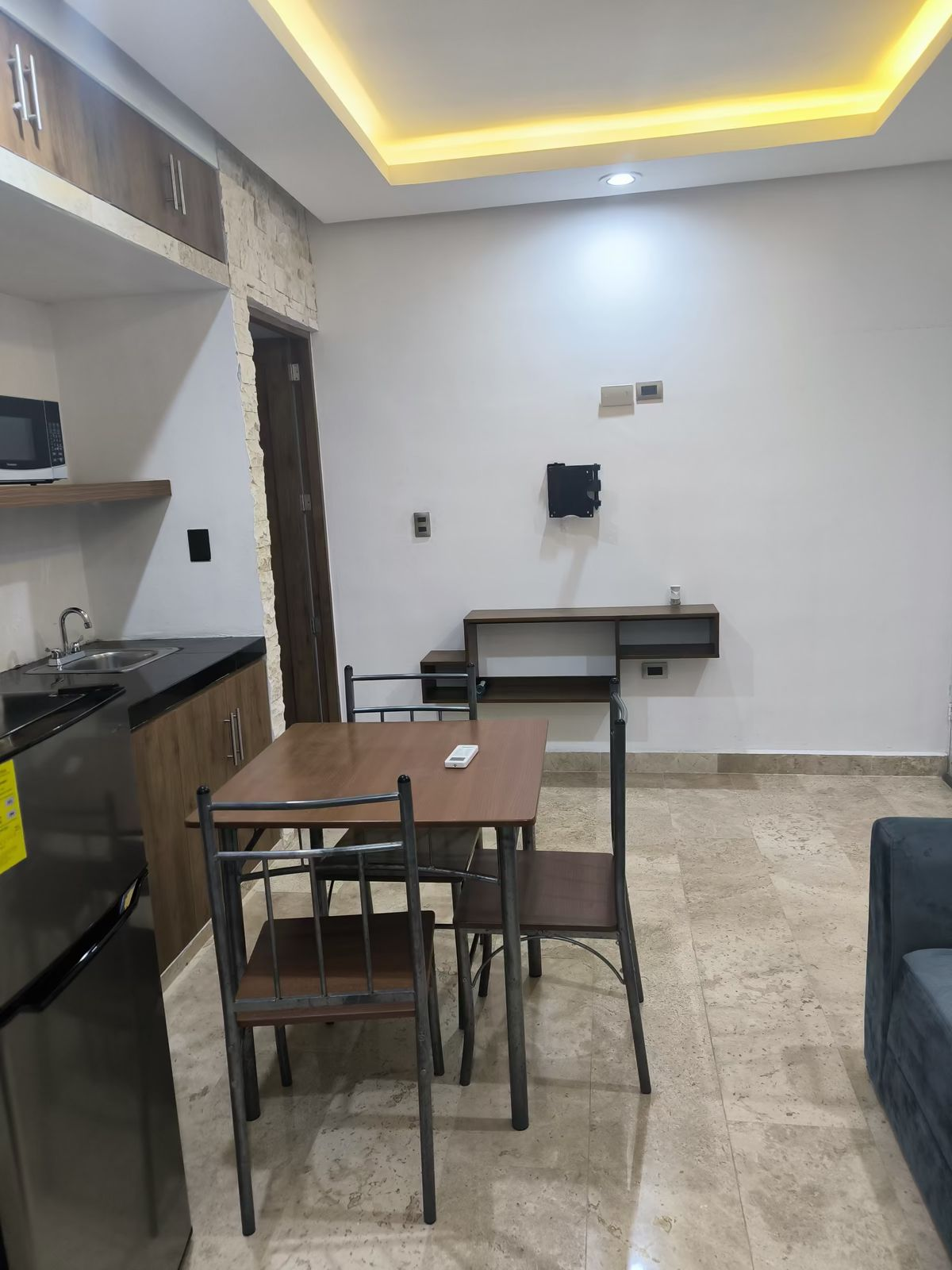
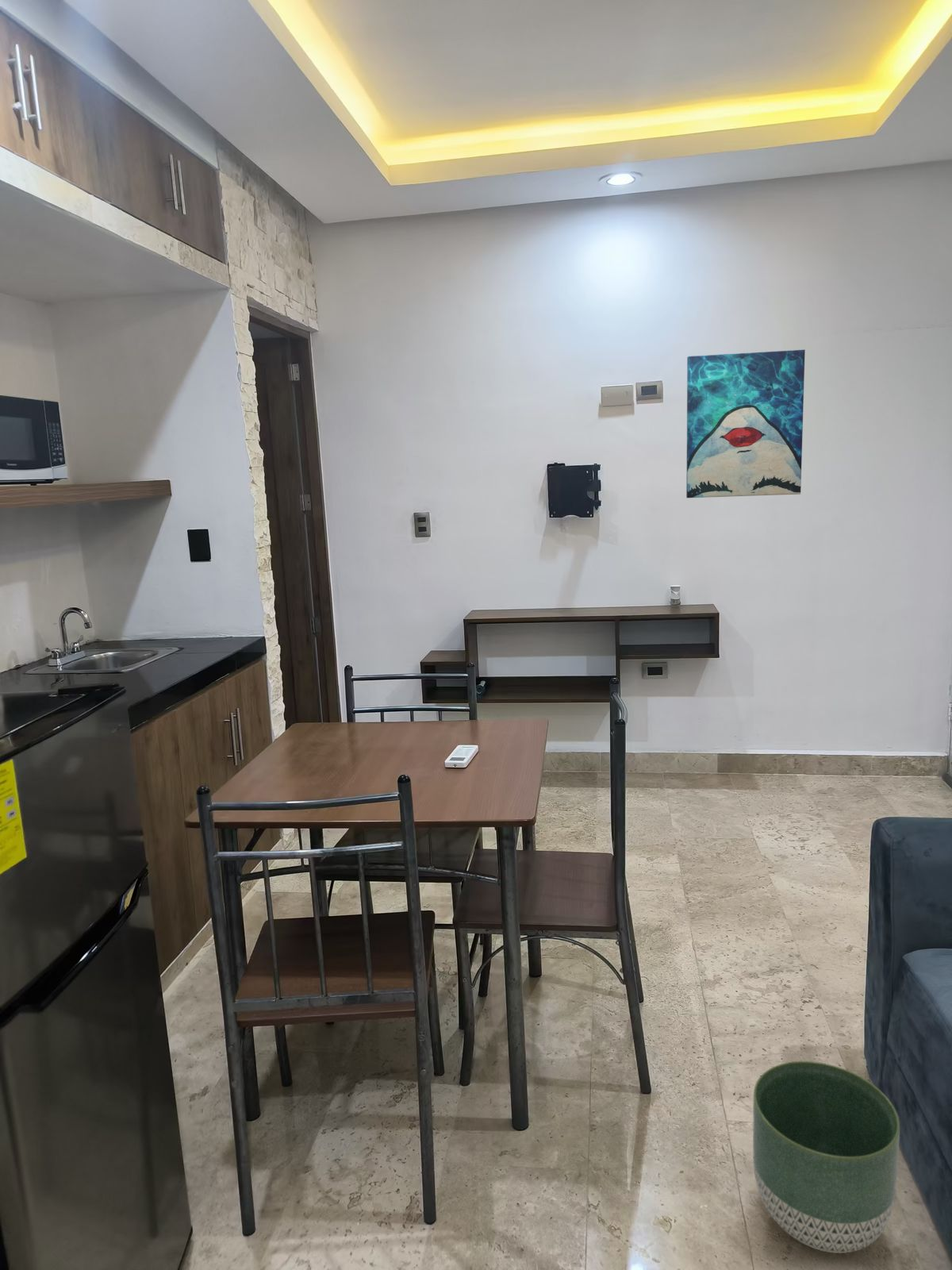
+ wall art (743, 425)
+ planter (822, 1165)
